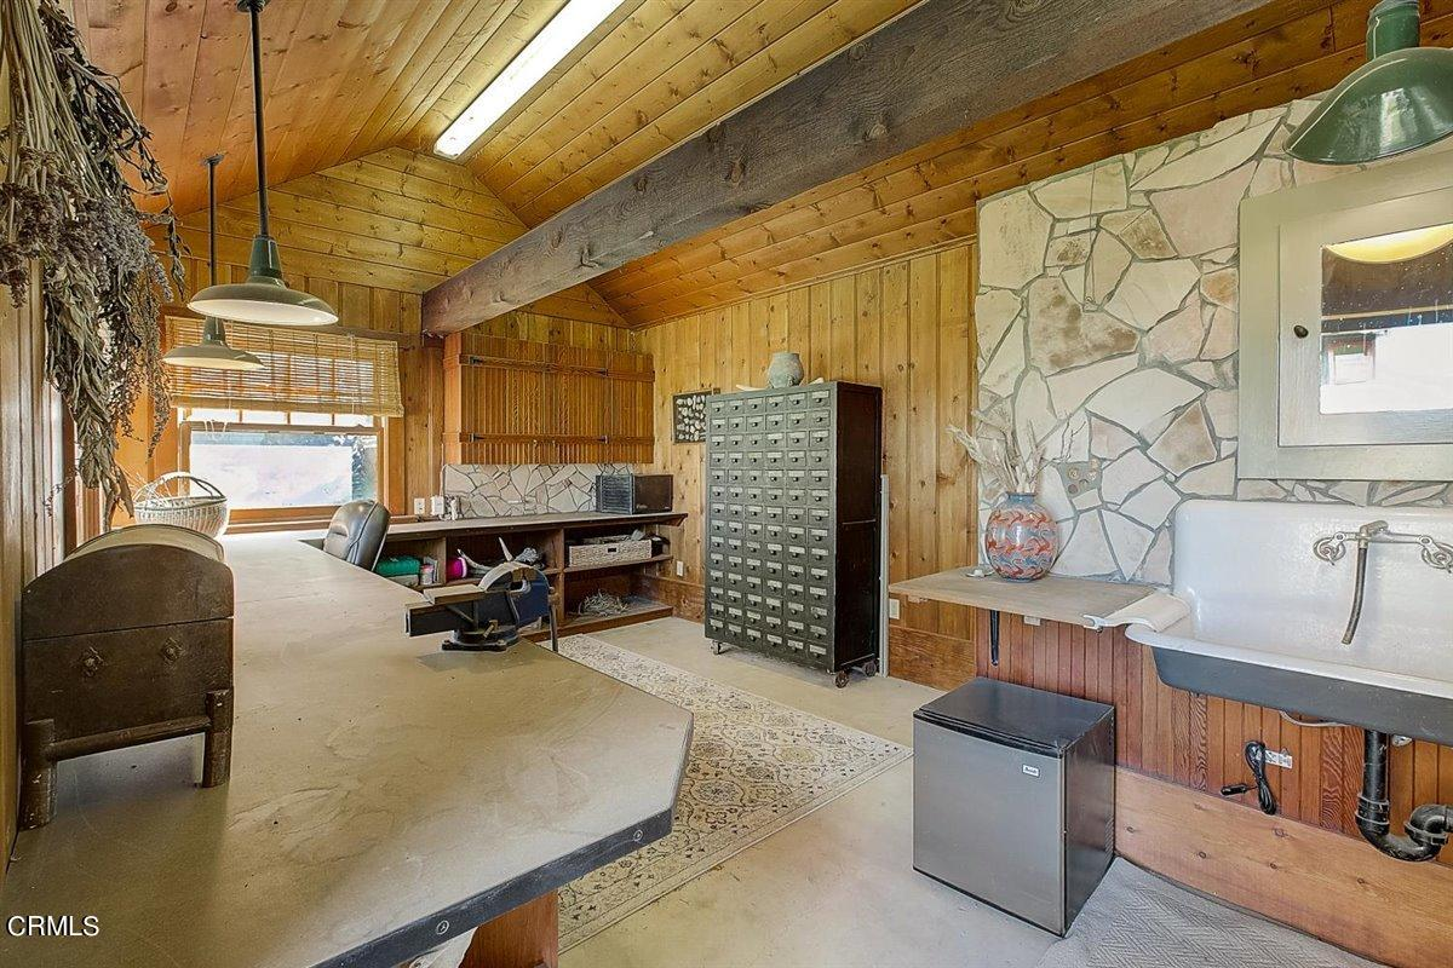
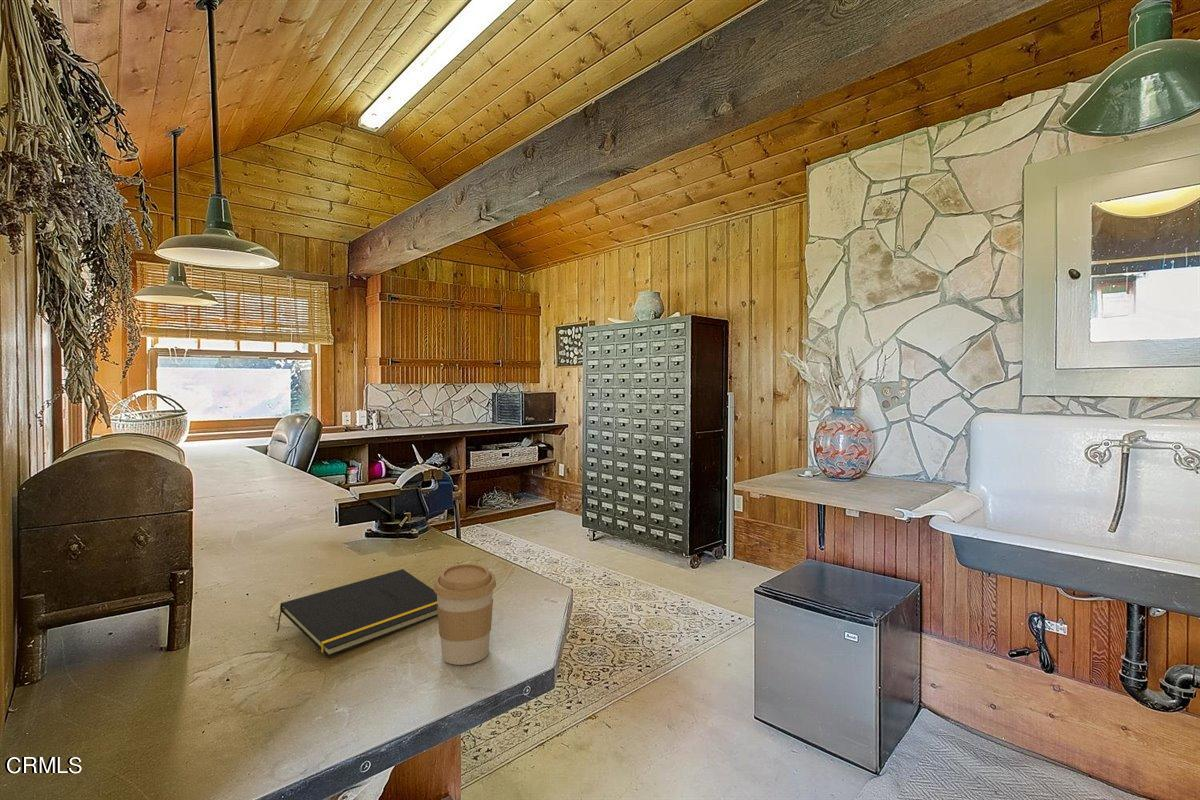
+ notepad (370, 606)
+ coffee cup (465, 611)
